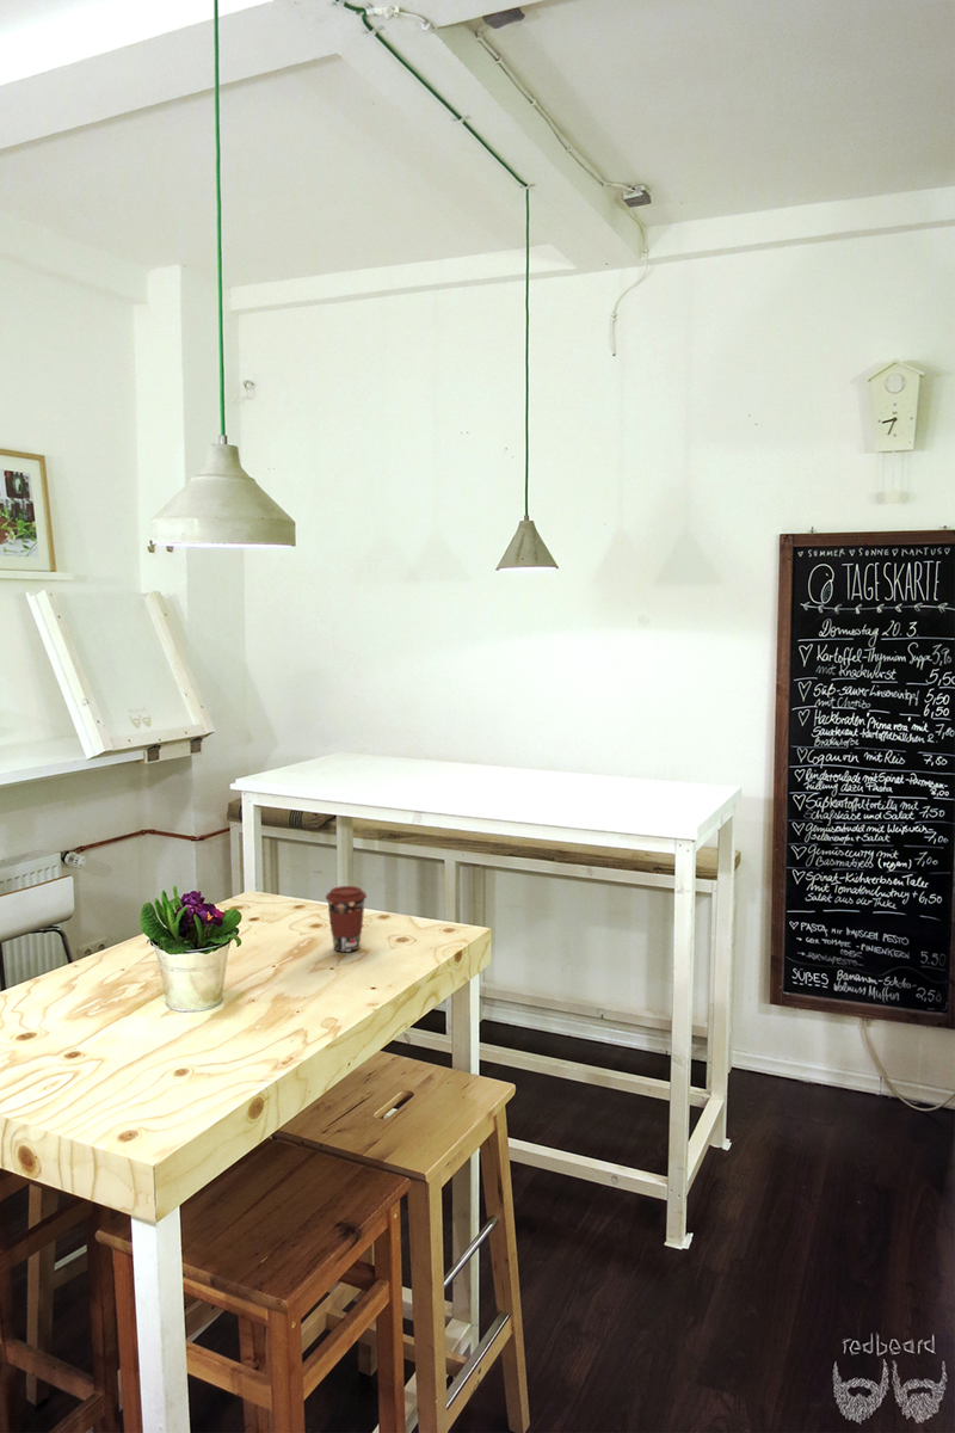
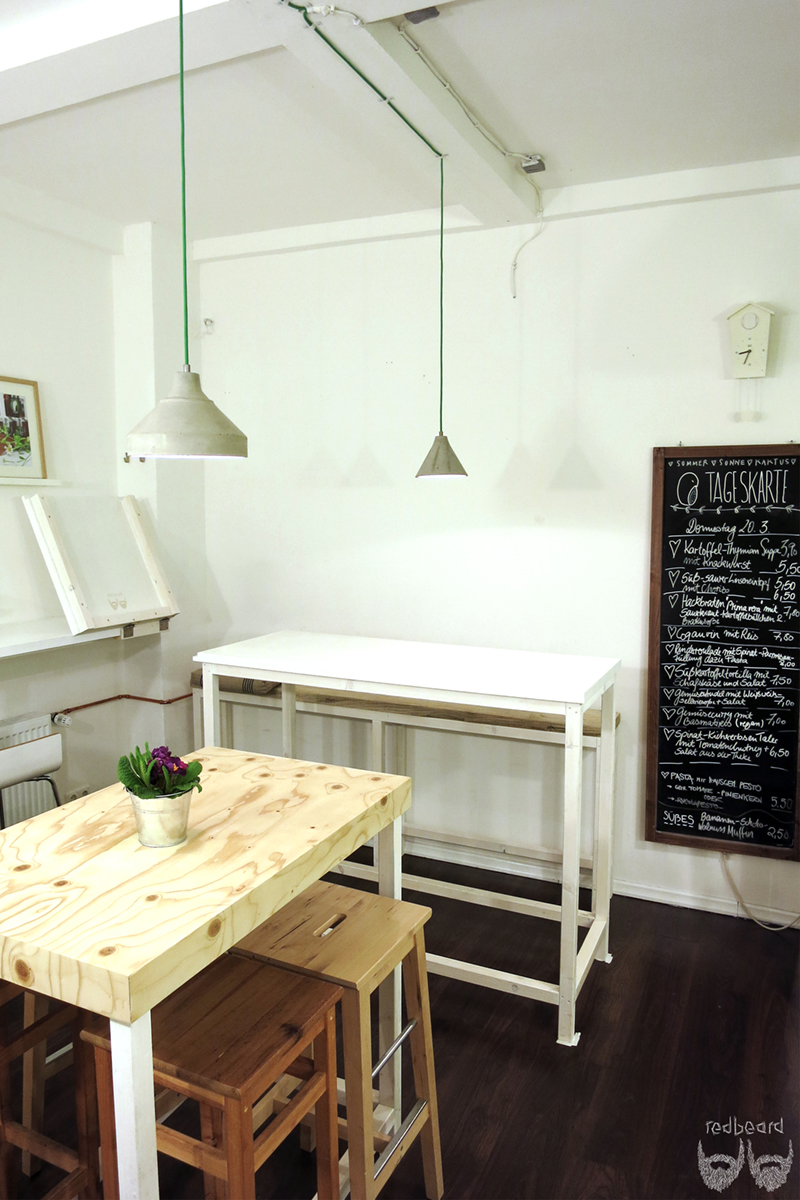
- coffee cup (346, 918)
